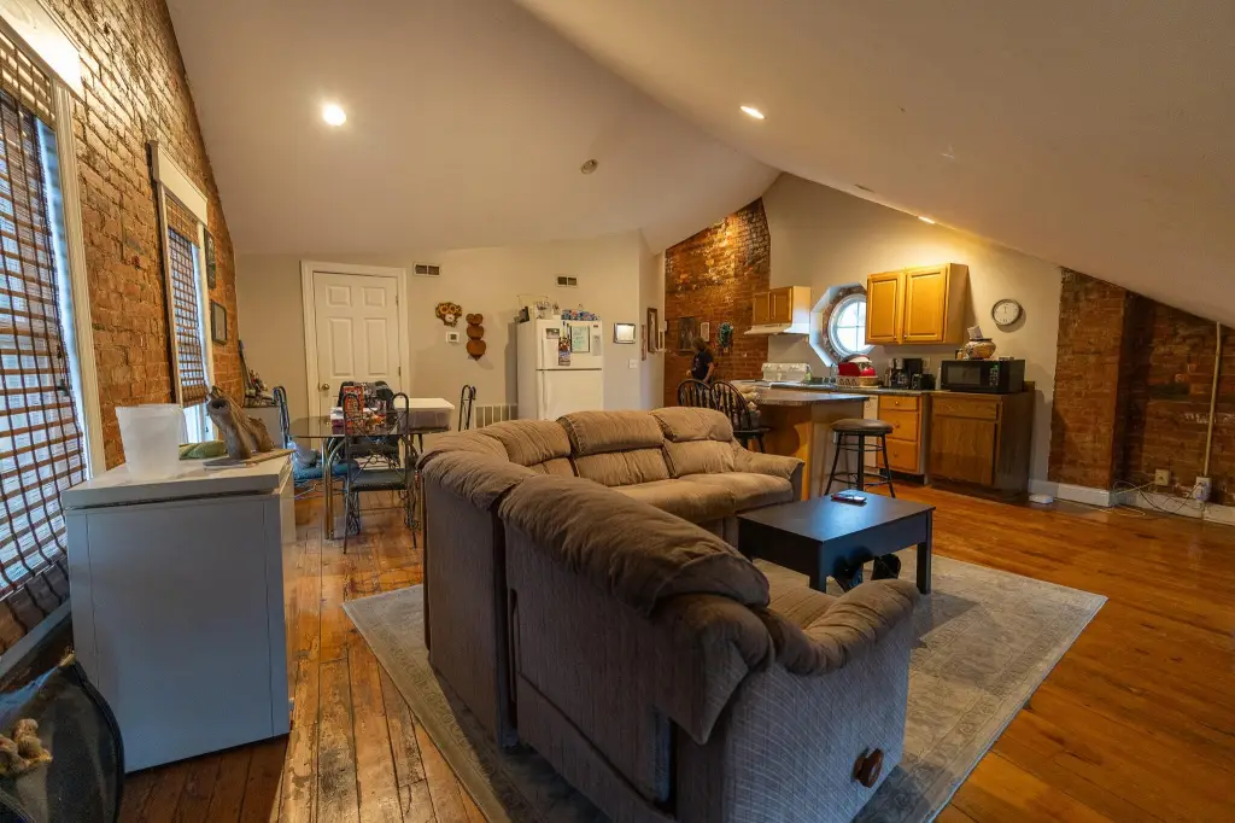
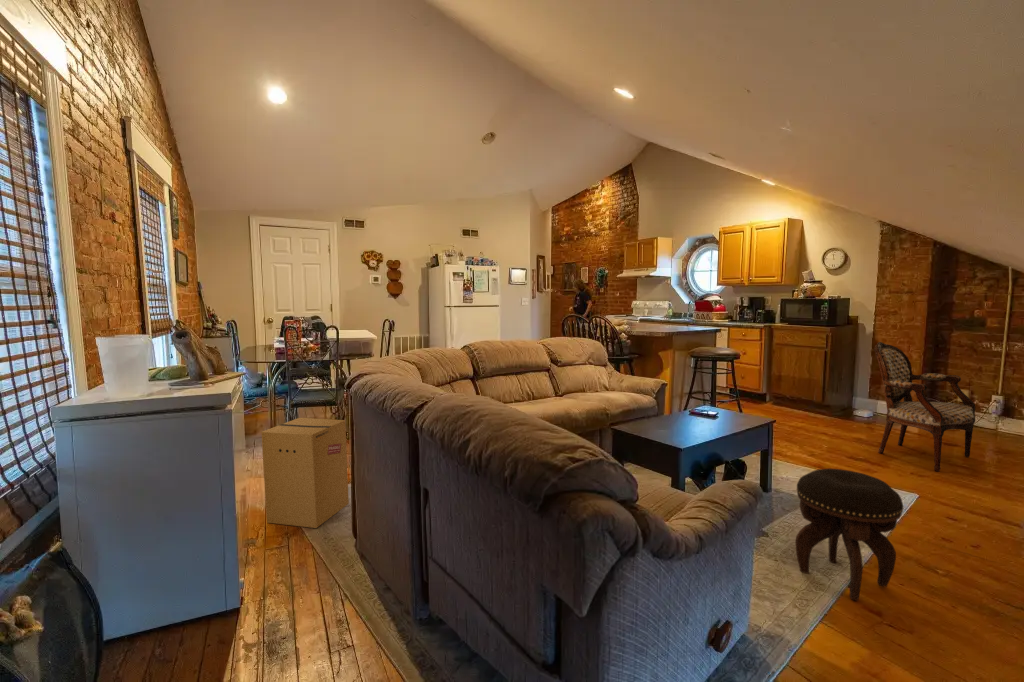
+ cardboard box (307, 469)
+ footstool (845, 528)
+ armchair (920, 401)
